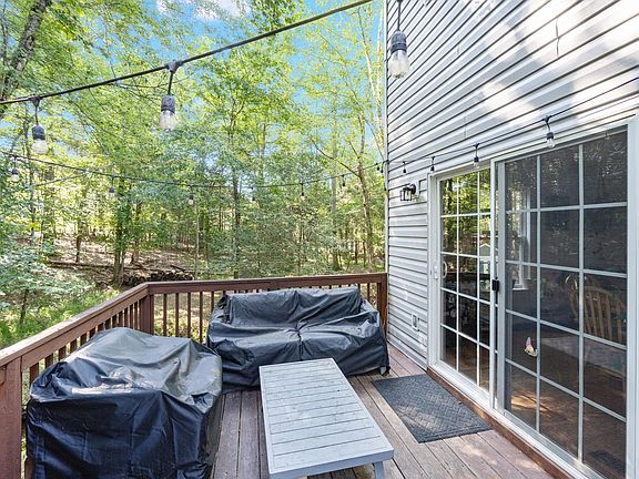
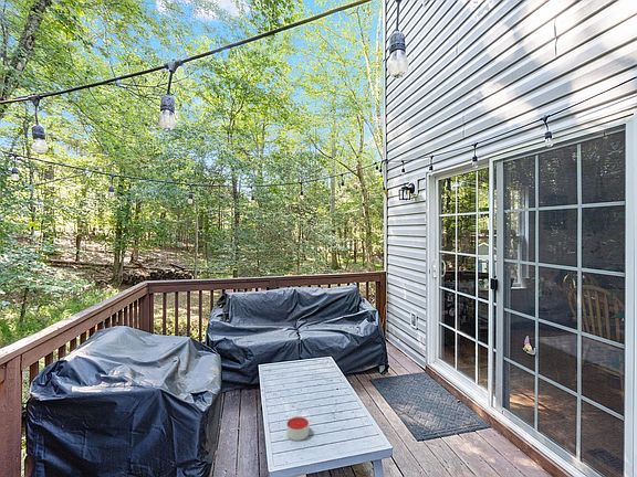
+ candle (297, 427)
